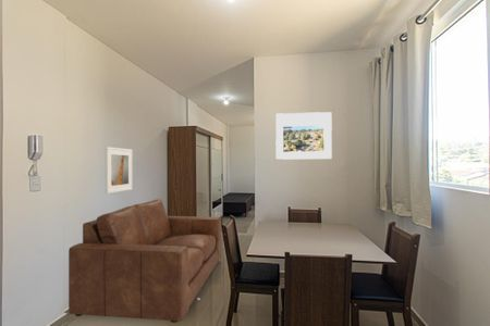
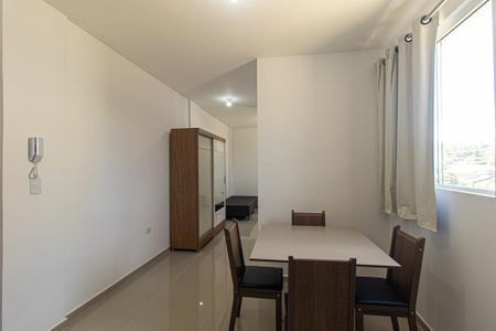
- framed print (303, 136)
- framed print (120, 170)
- sofa (162, 243)
